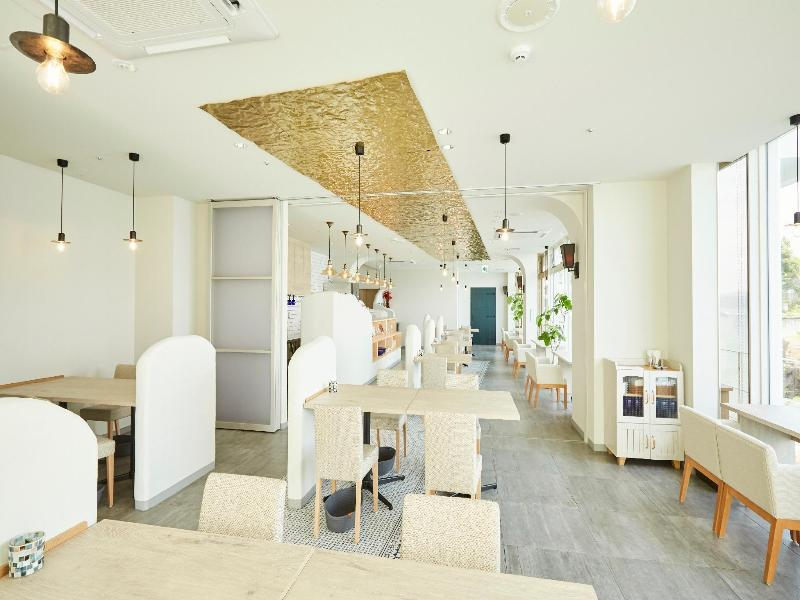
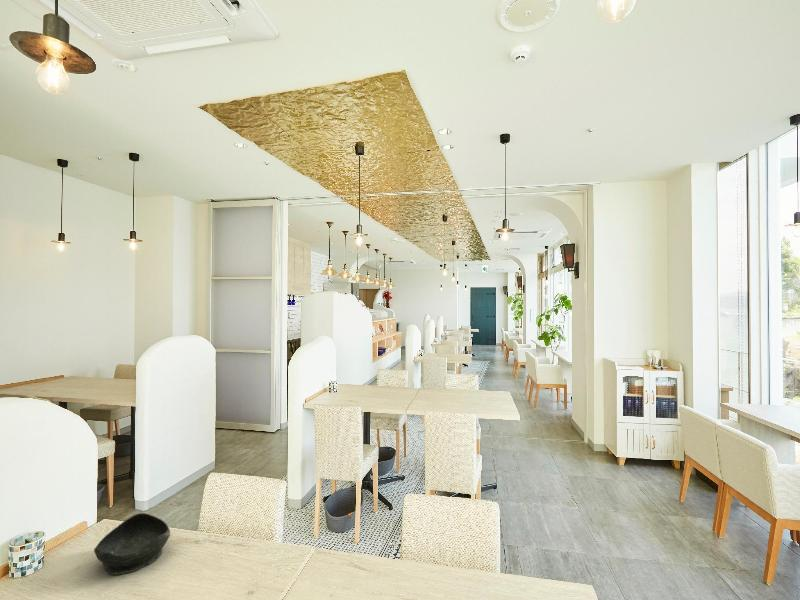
+ bowl (134, 540)
